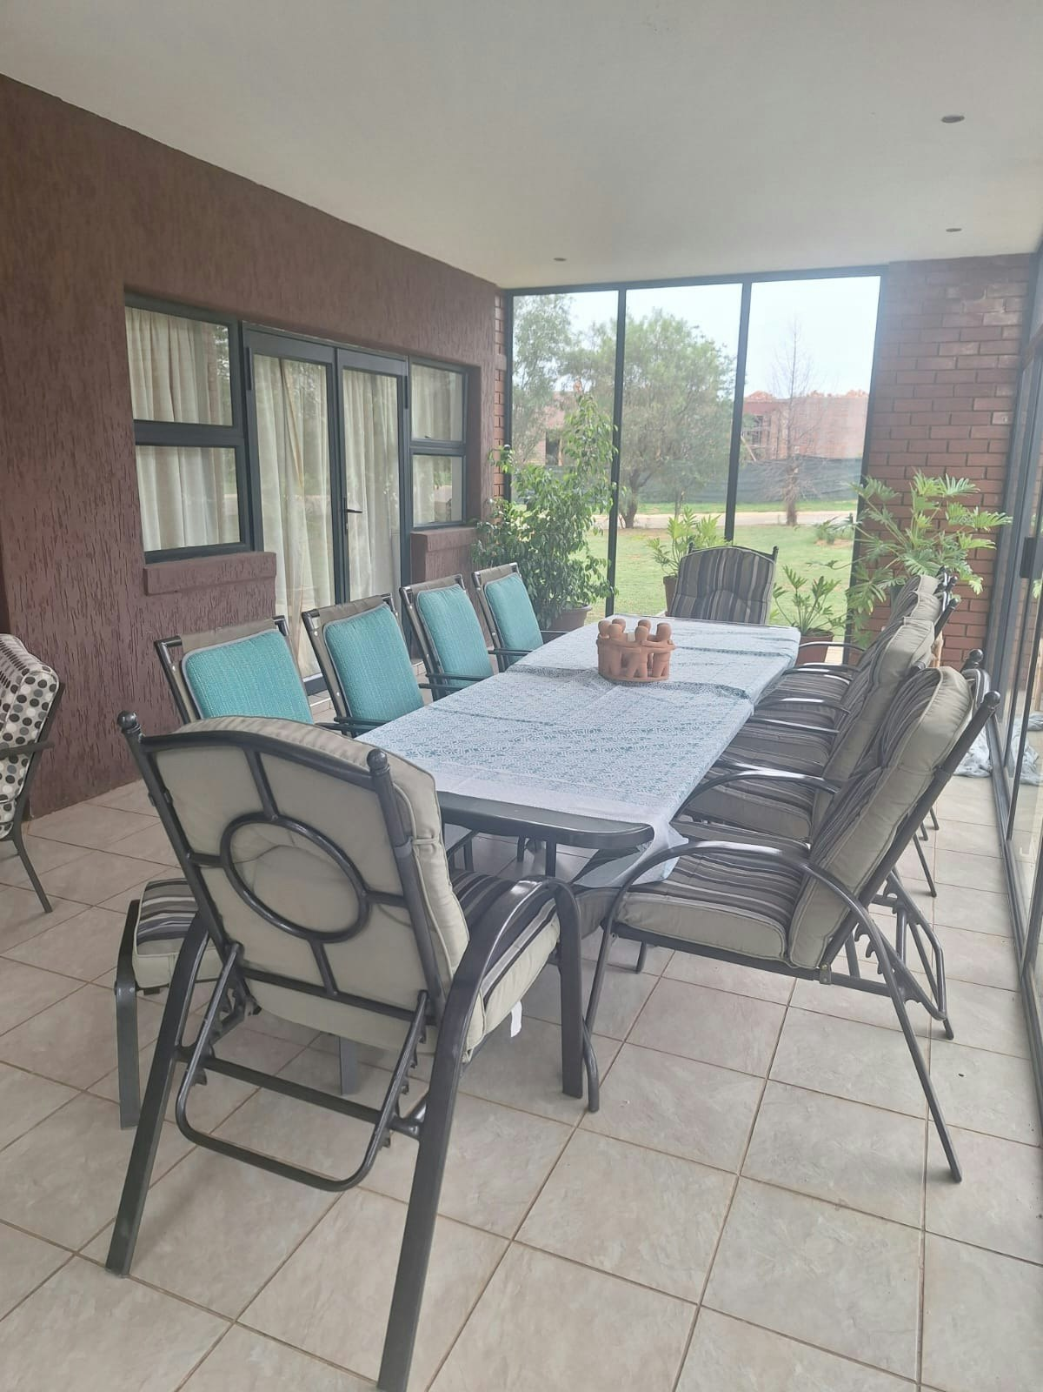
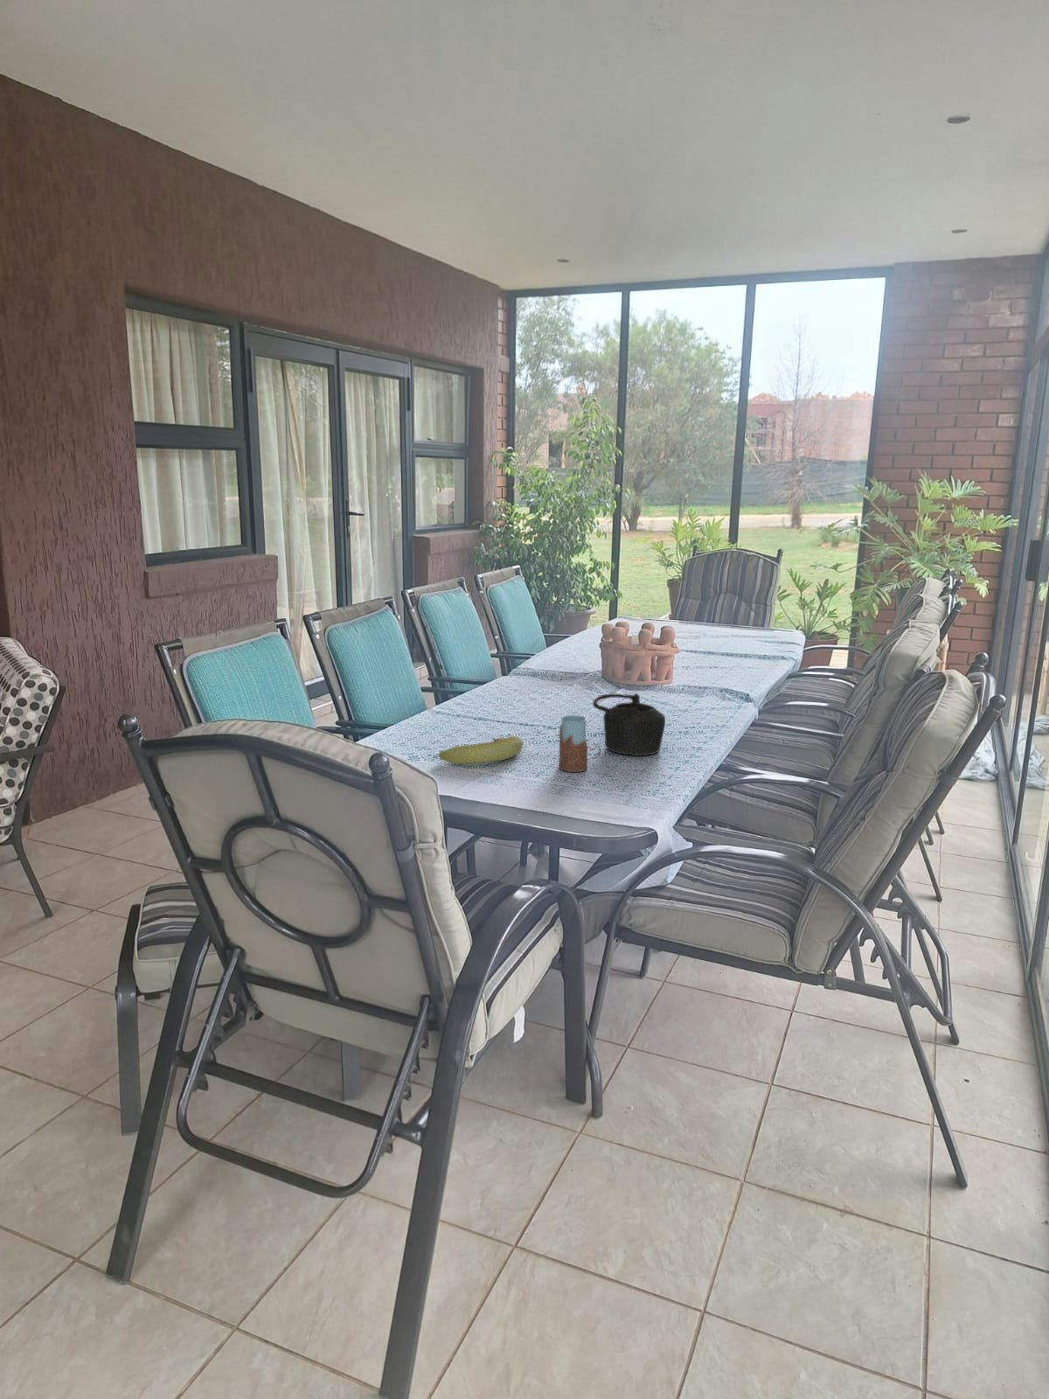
+ drinking glass (580, 744)
+ teapot (630, 723)
+ banana (485, 744)
